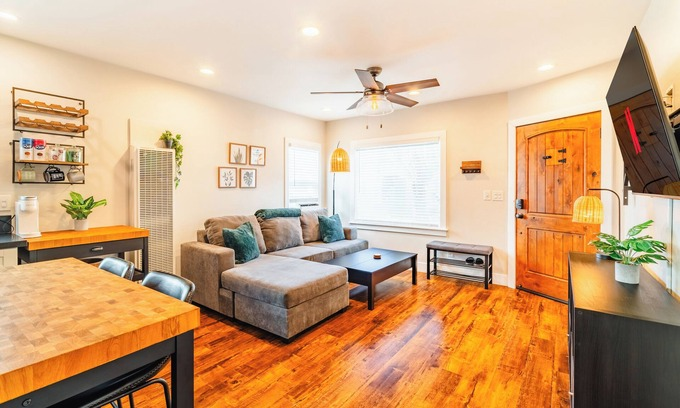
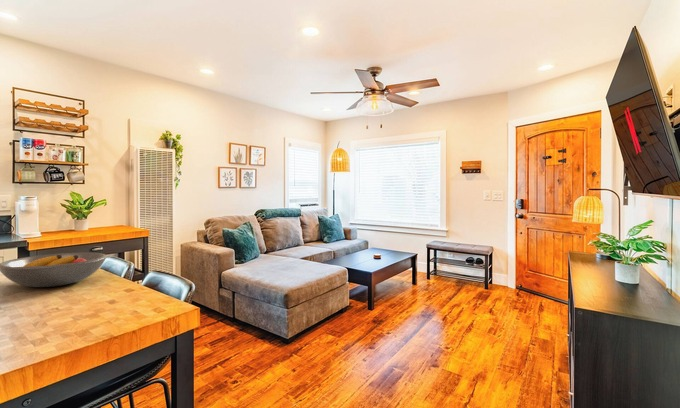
+ fruit bowl (56, 267)
